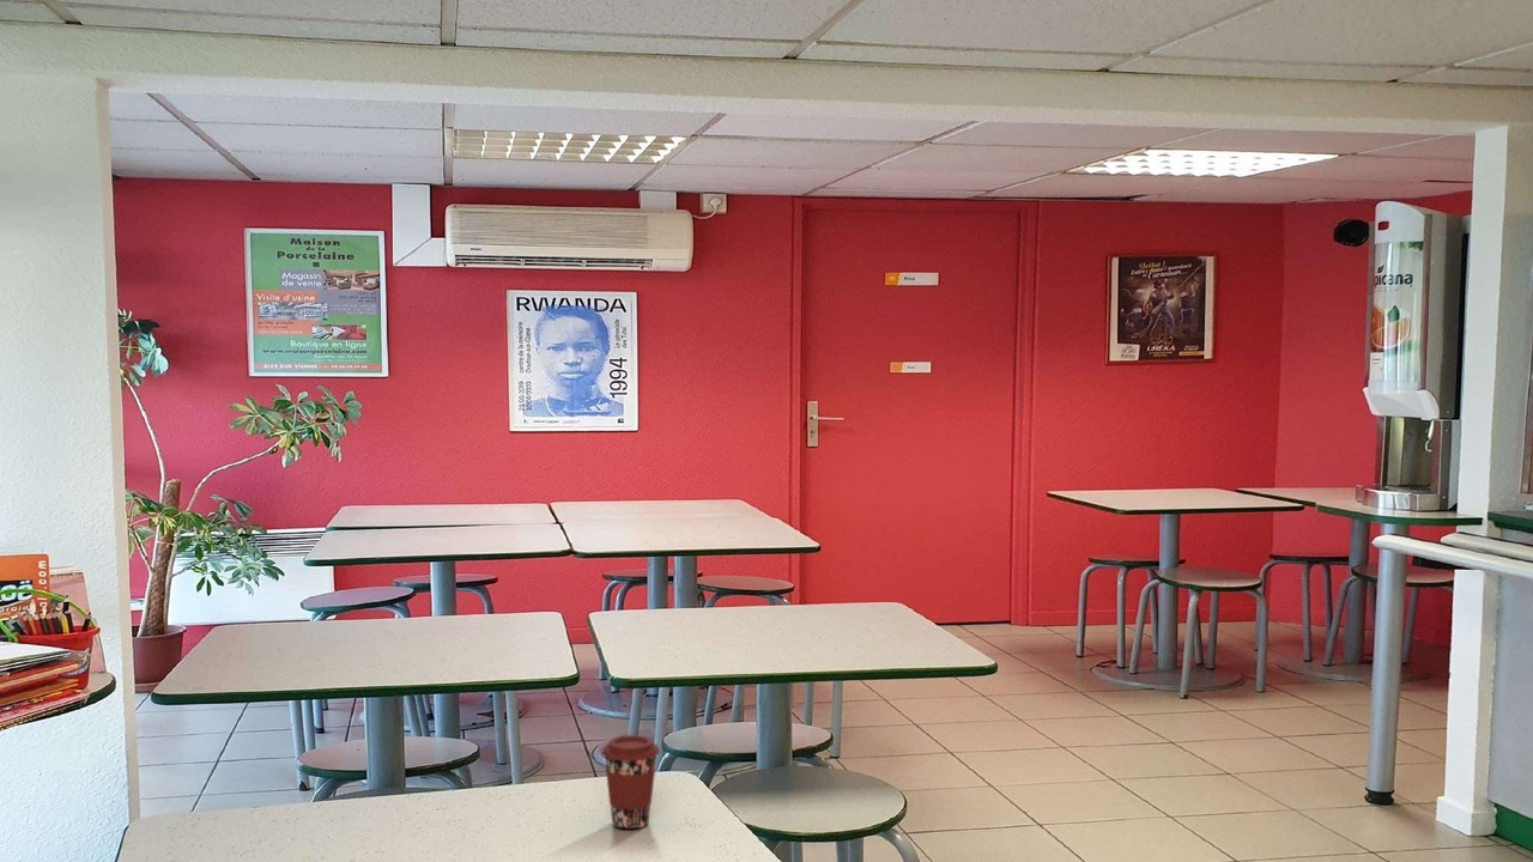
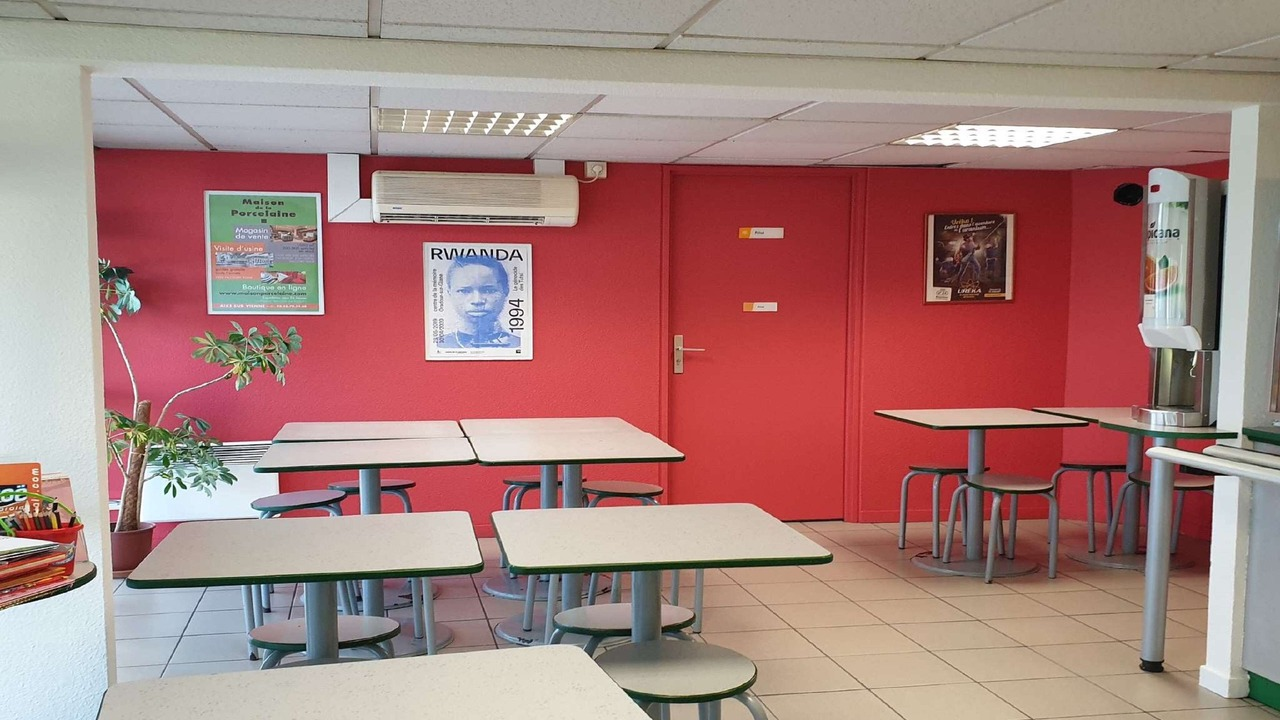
- coffee cup (630, 782)
